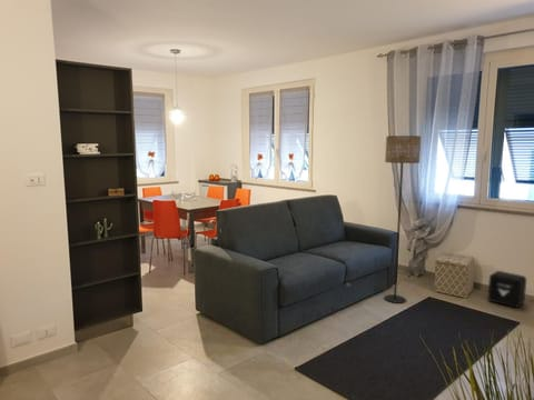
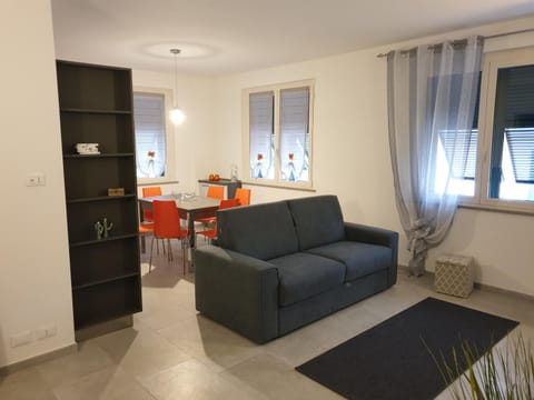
- floor lamp (398, 219)
- air purifier (506, 289)
